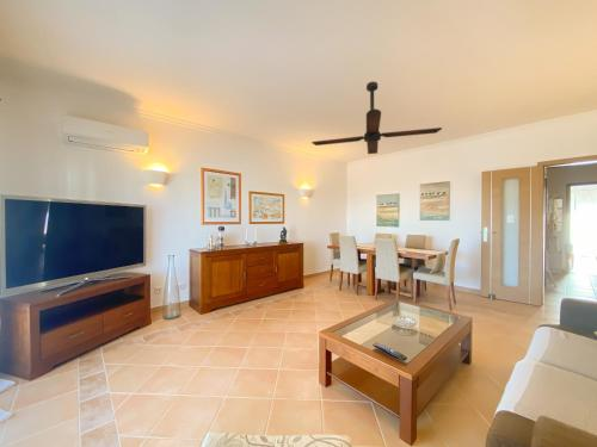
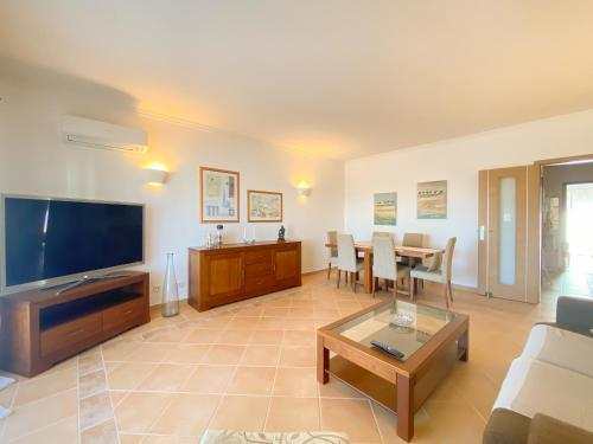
- ceiling fan (371, 112)
